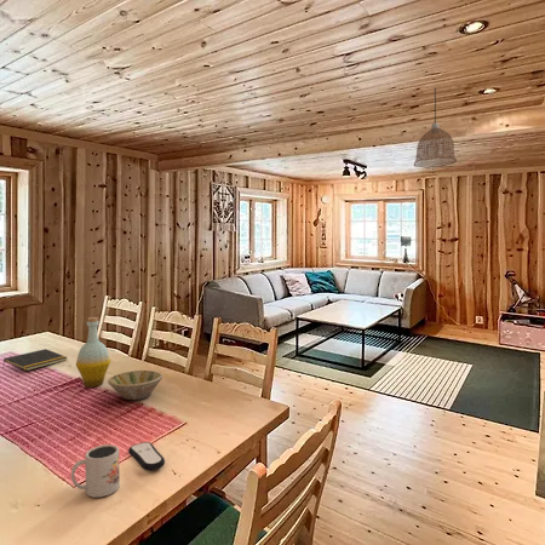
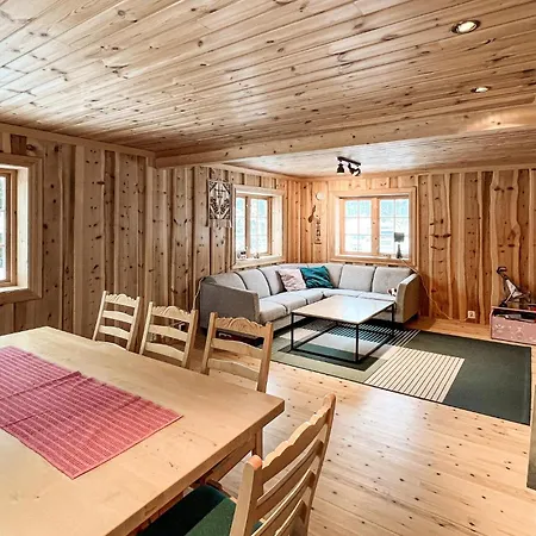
- bowl (136, 385)
- remote control (147, 455)
- mug (96, 471)
- notepad (36, 358)
- bottle (93, 351)
- pendant lamp (435, 125)
